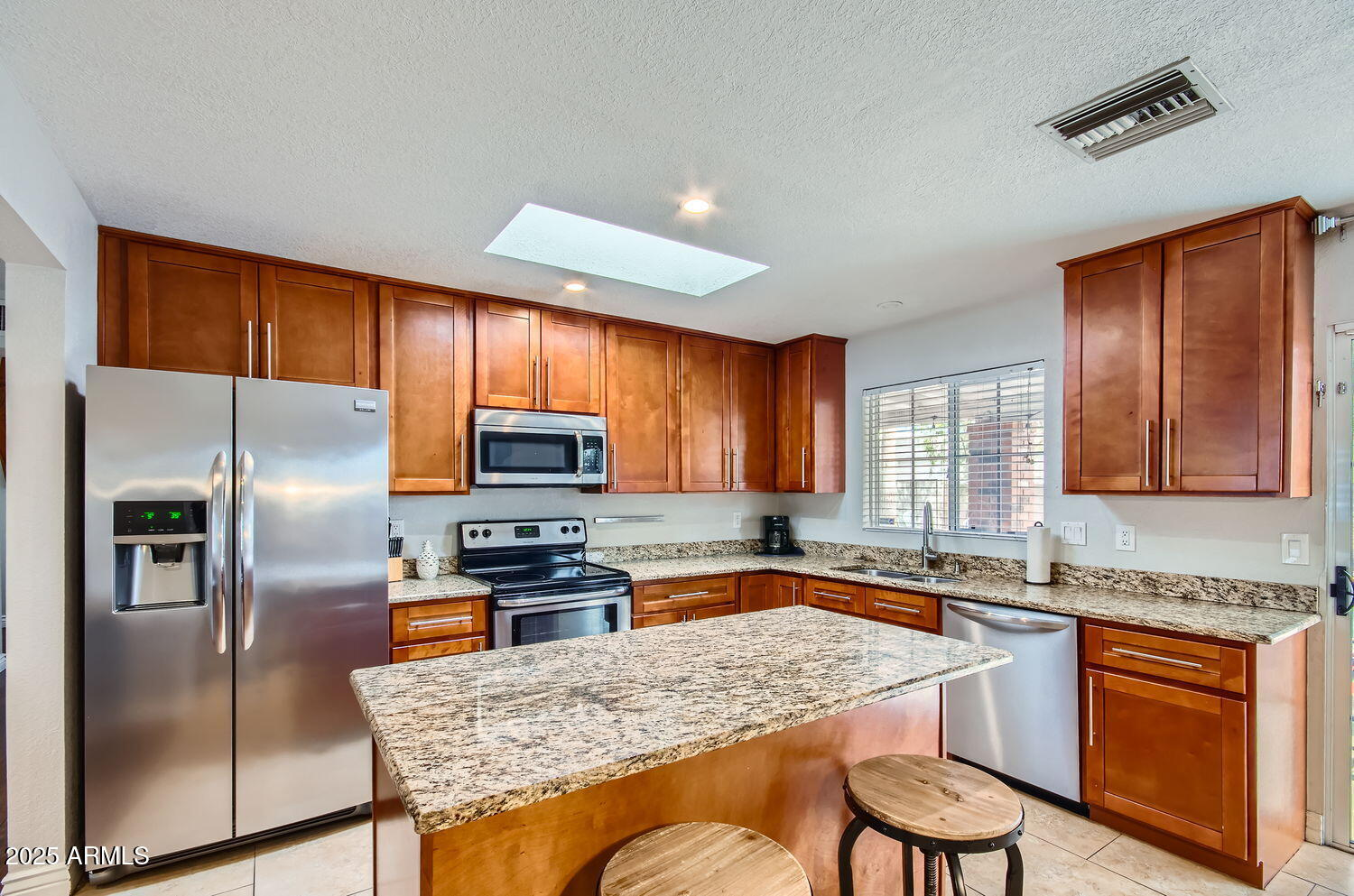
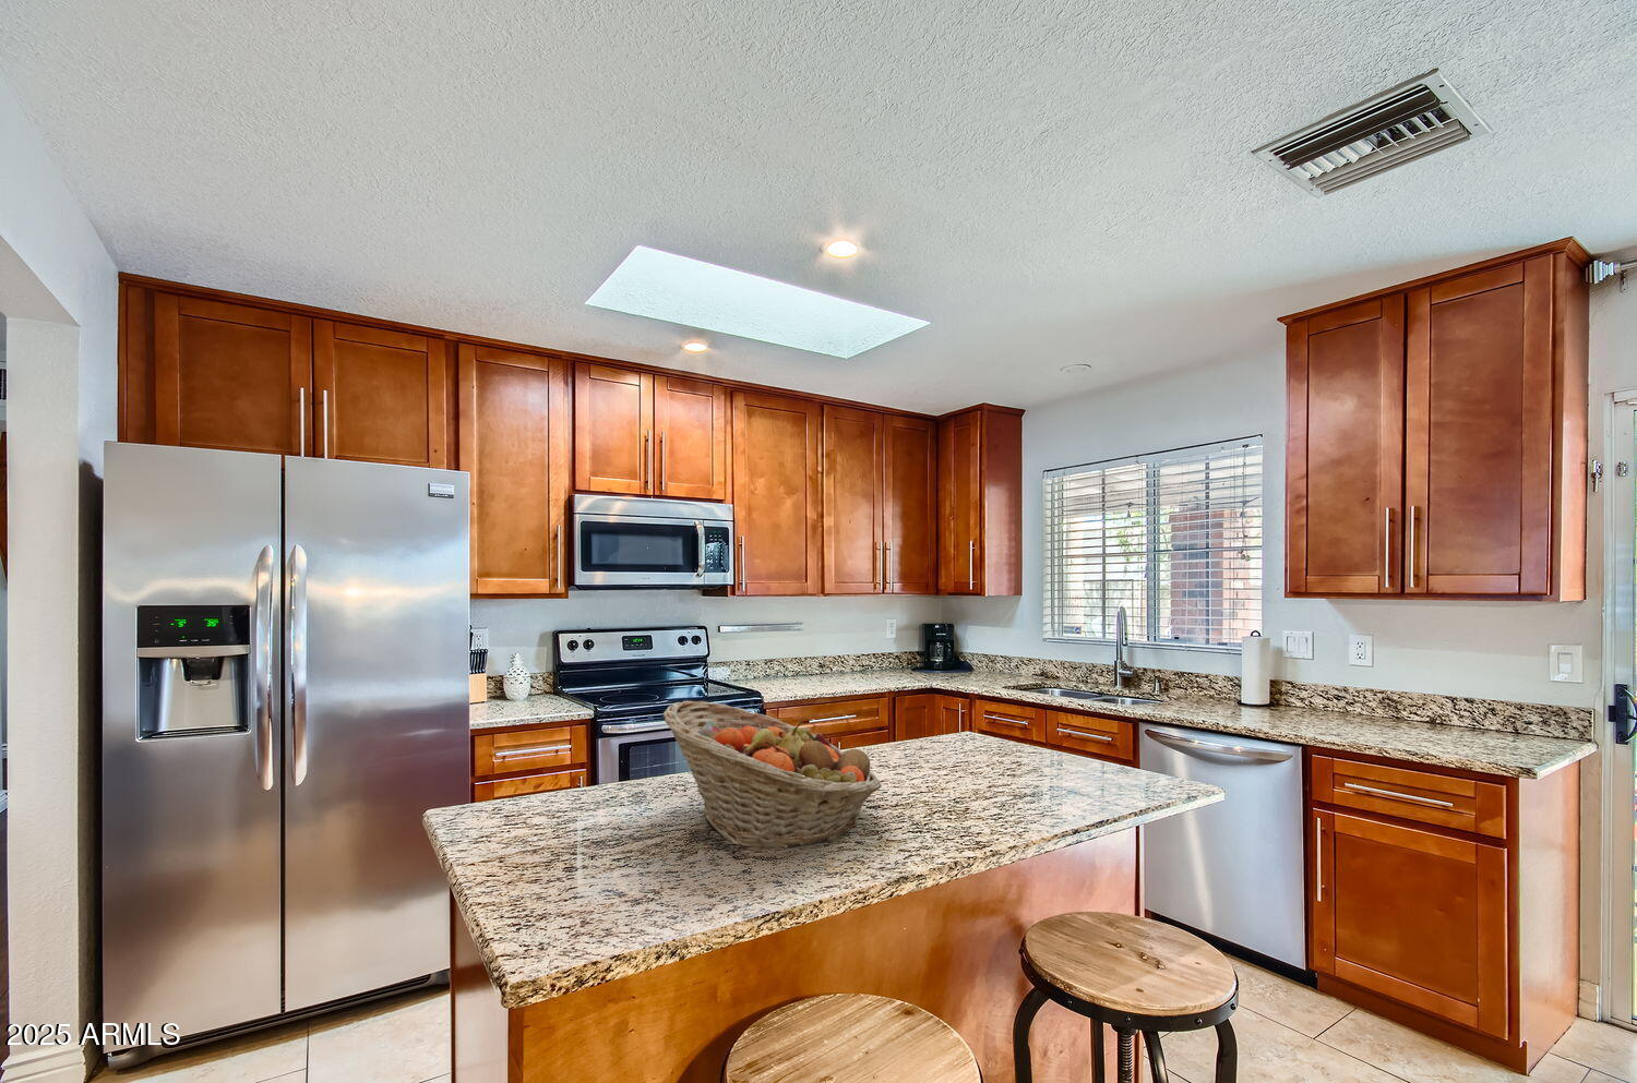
+ fruit basket (769, 763)
